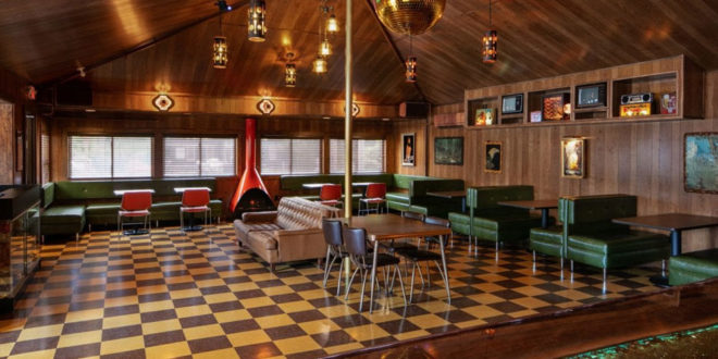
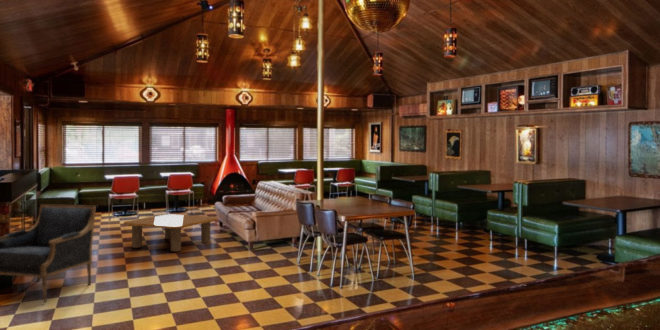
+ armchair (42, 249)
+ coffee table (172, 232)
